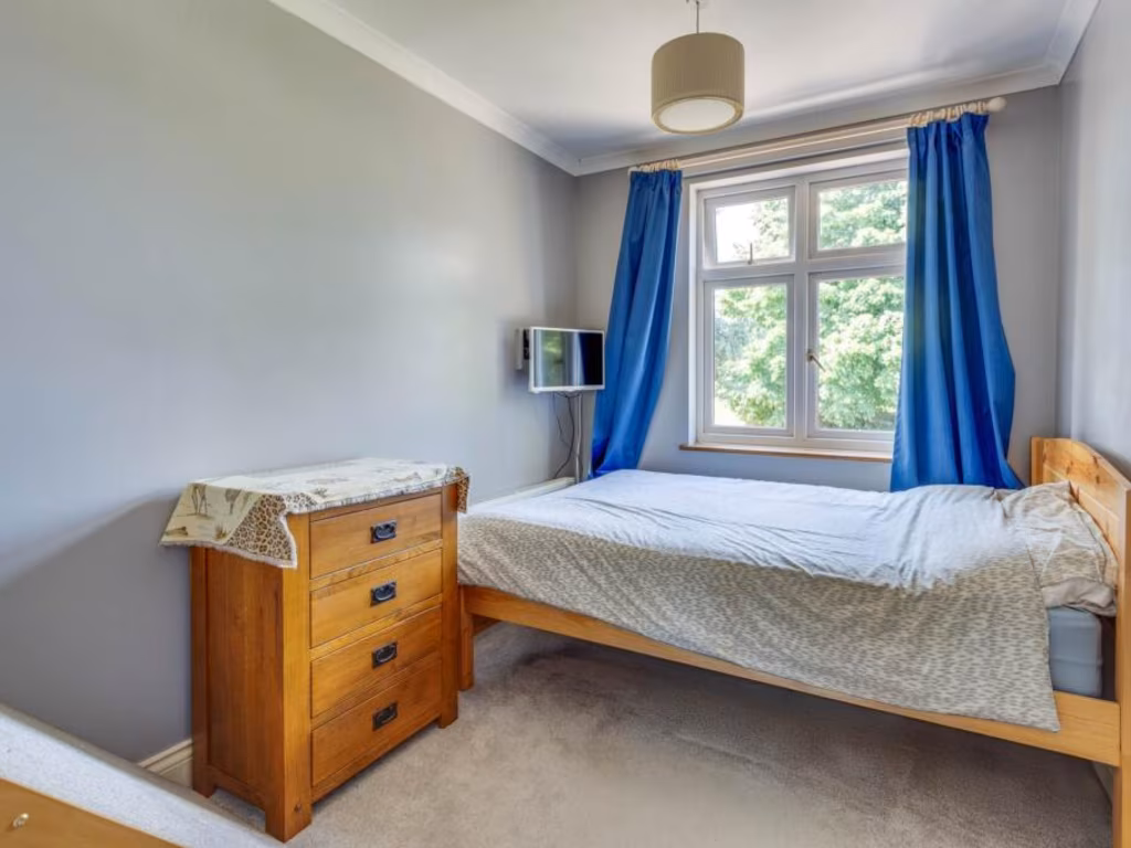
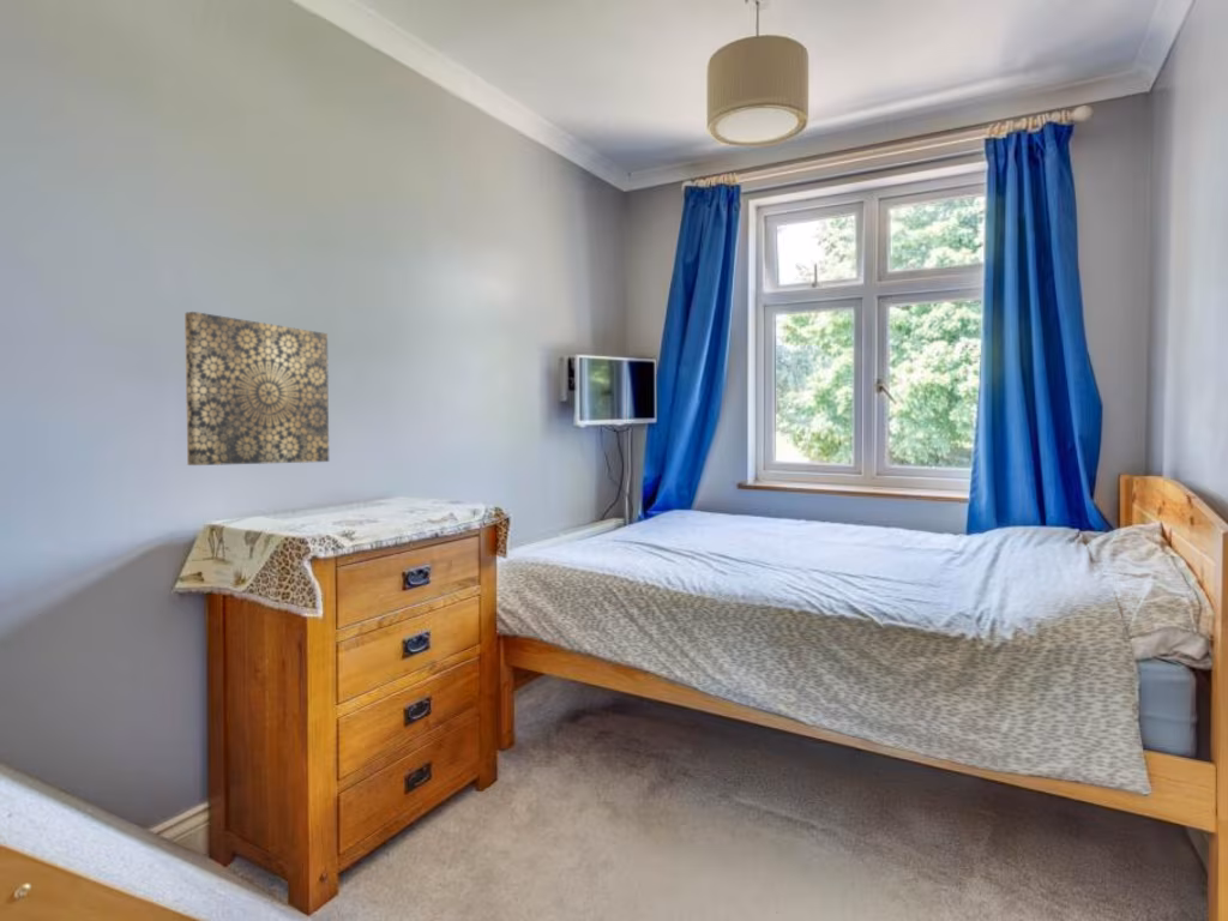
+ wall art (263, 393)
